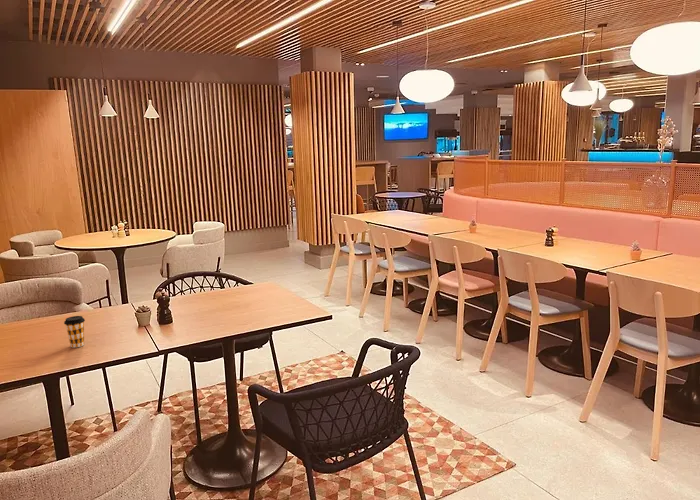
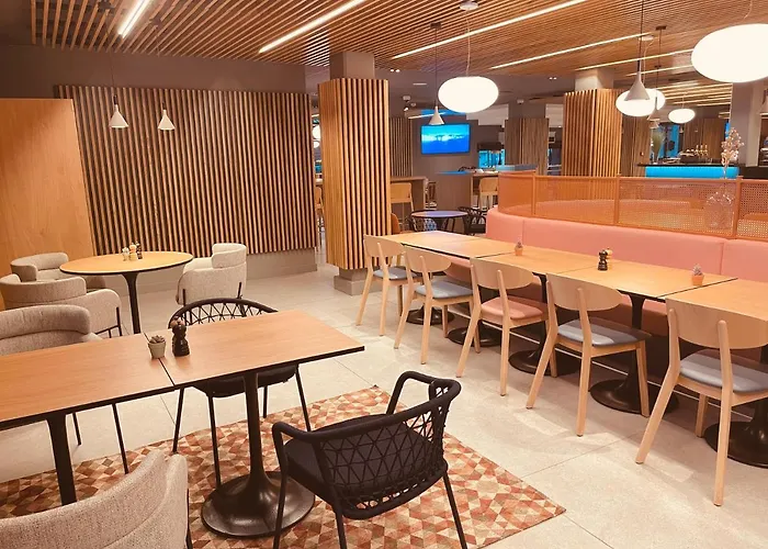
- coffee cup (75, 331)
